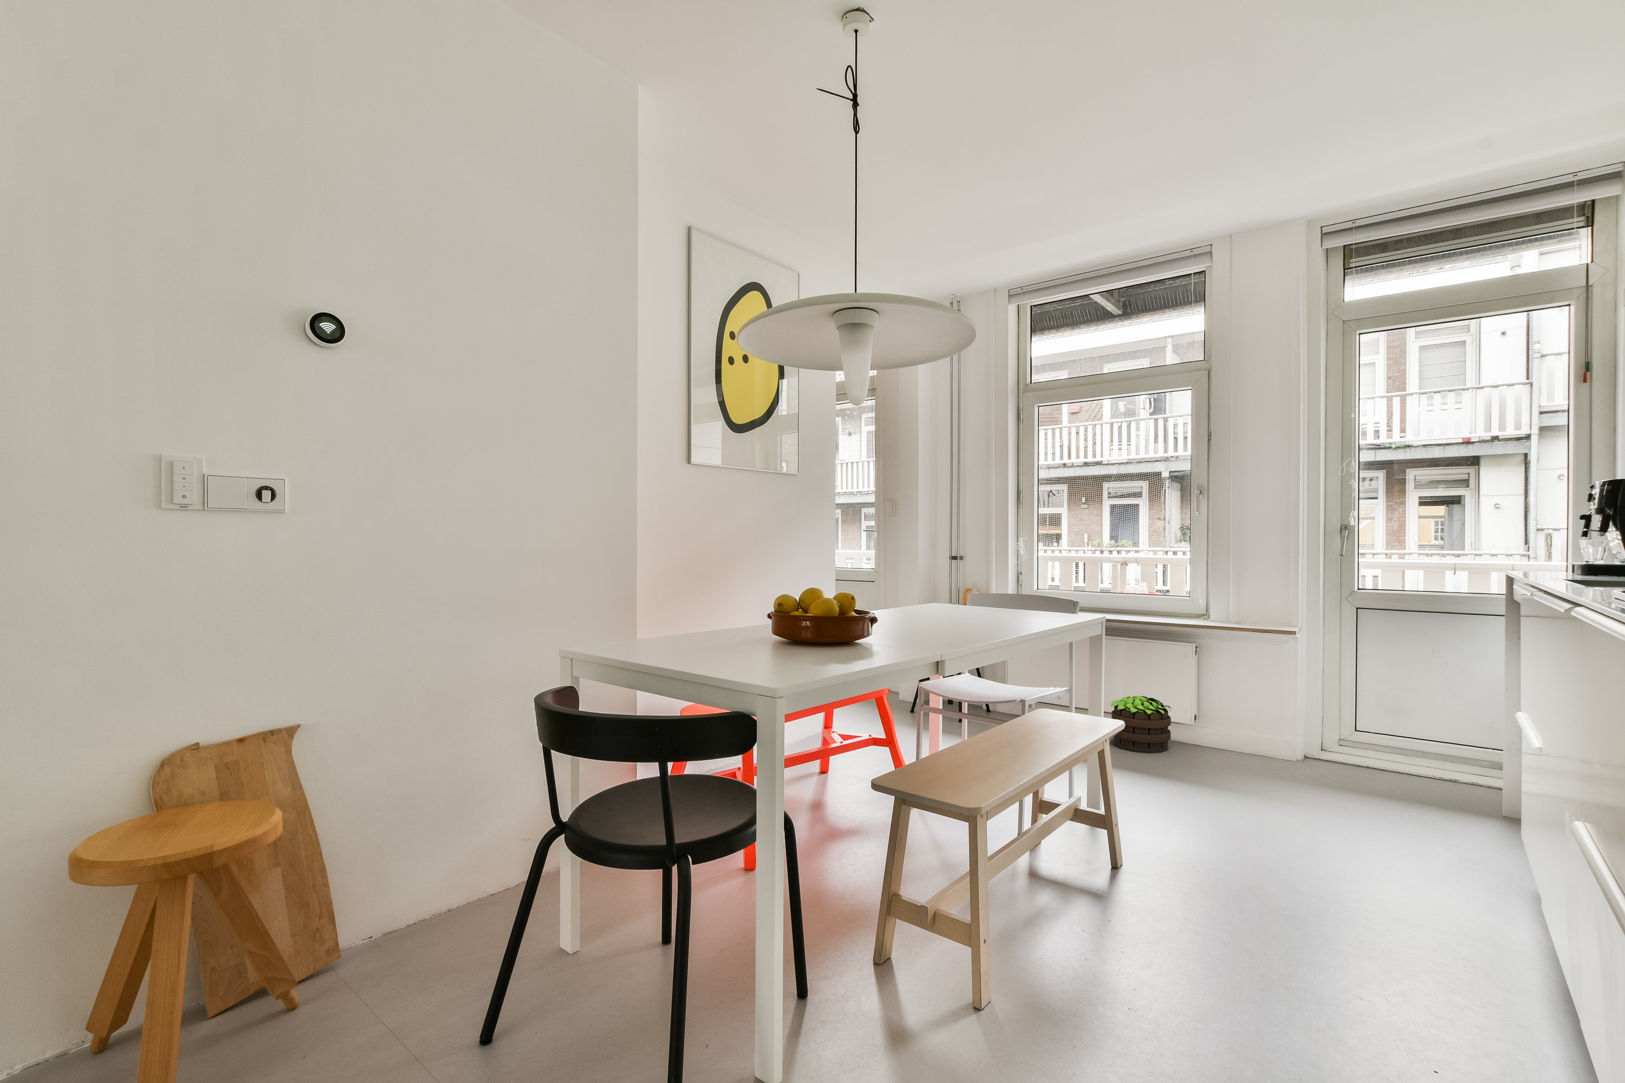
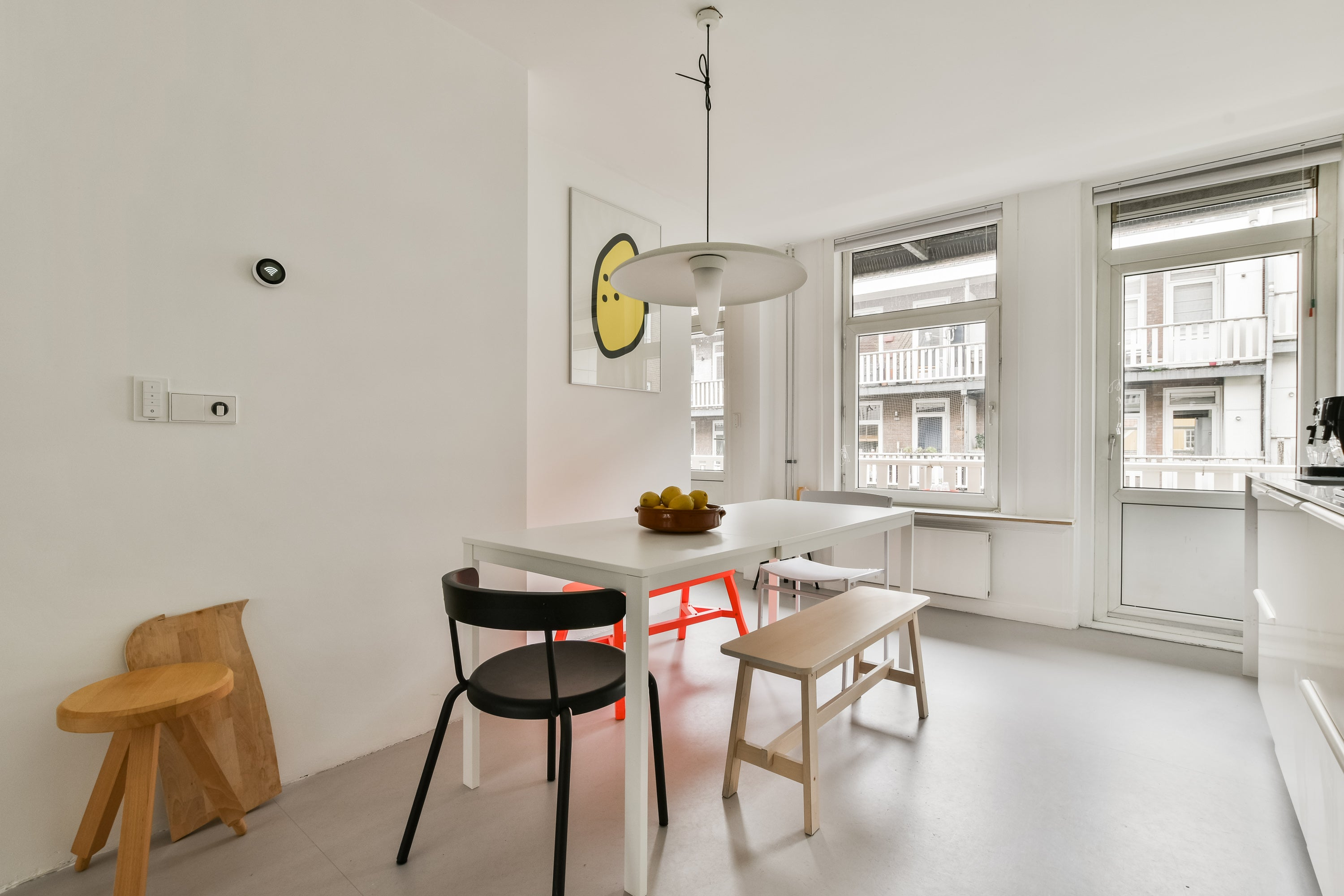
- potted plant (1140, 722)
